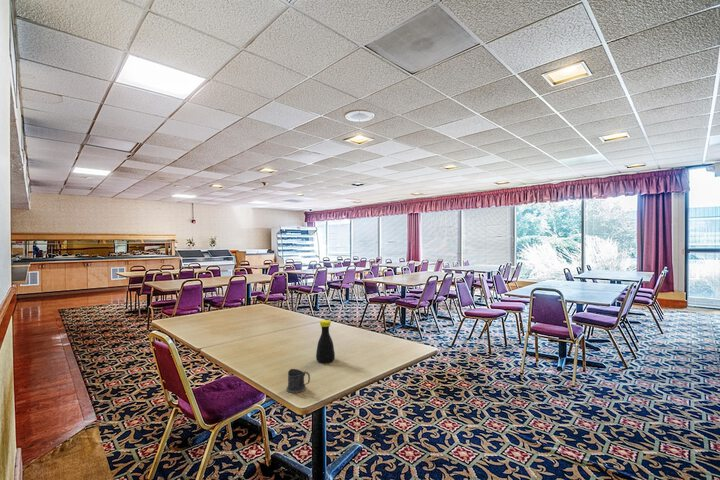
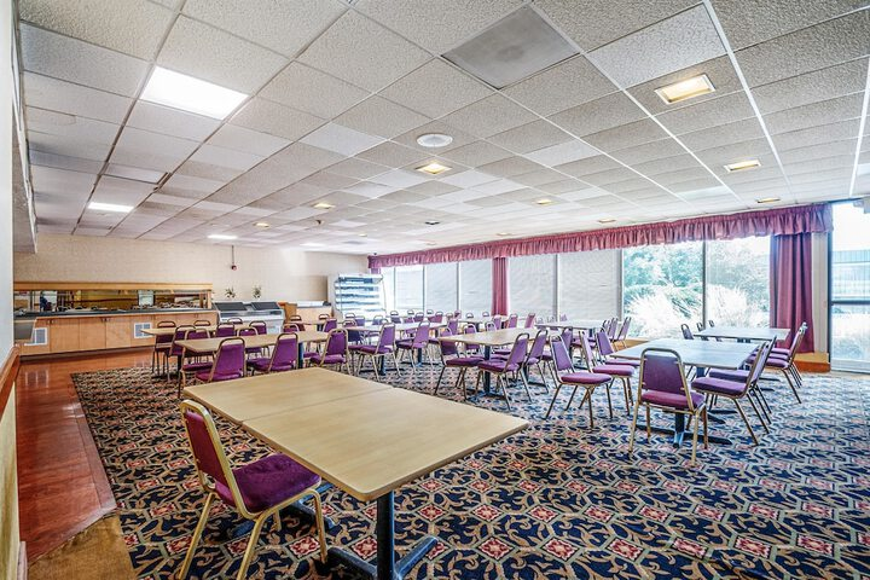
- mug (299, 379)
- bottle (325, 340)
